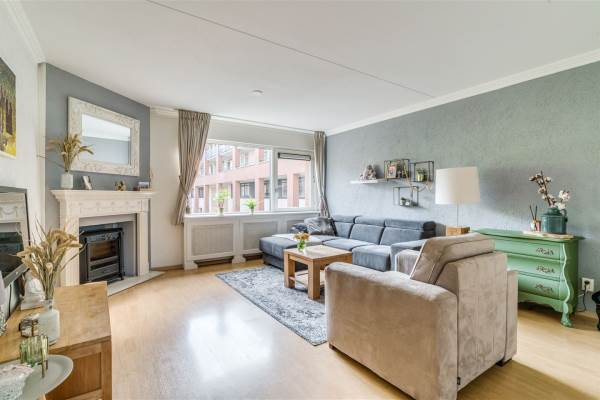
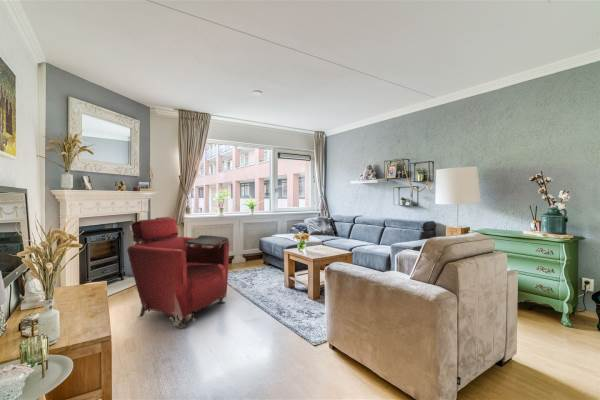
+ armchair (186, 264)
